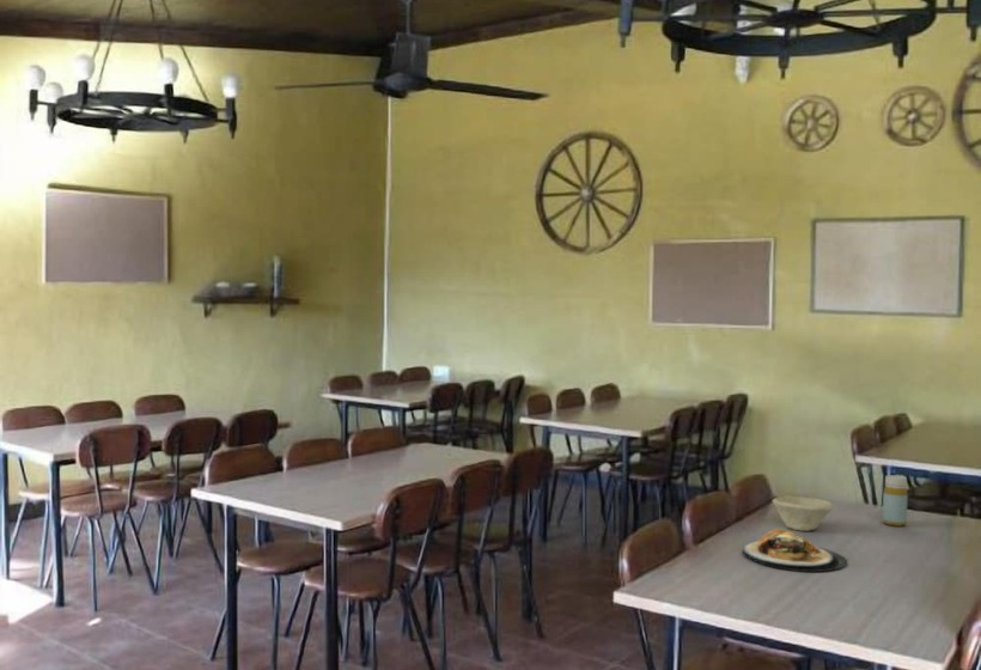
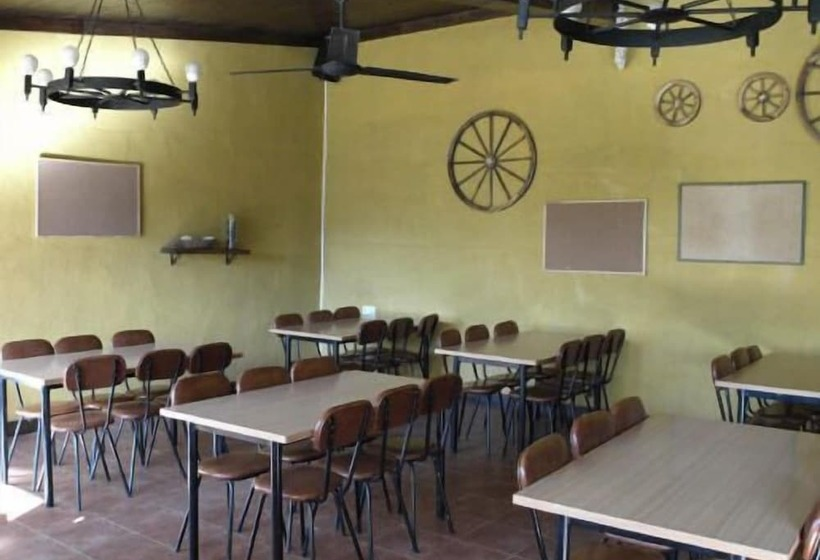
- plate (793, 542)
- bottle (895, 500)
- bowl (802, 513)
